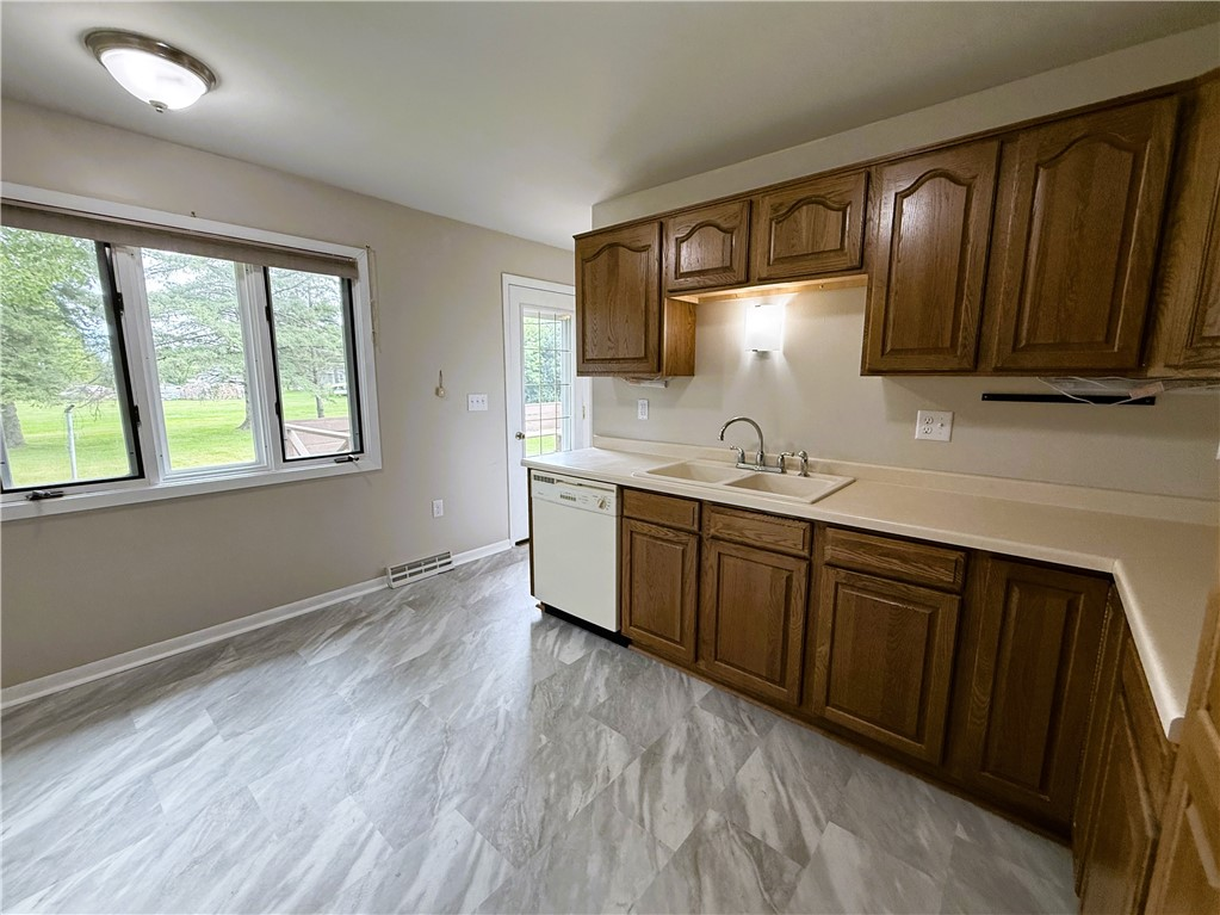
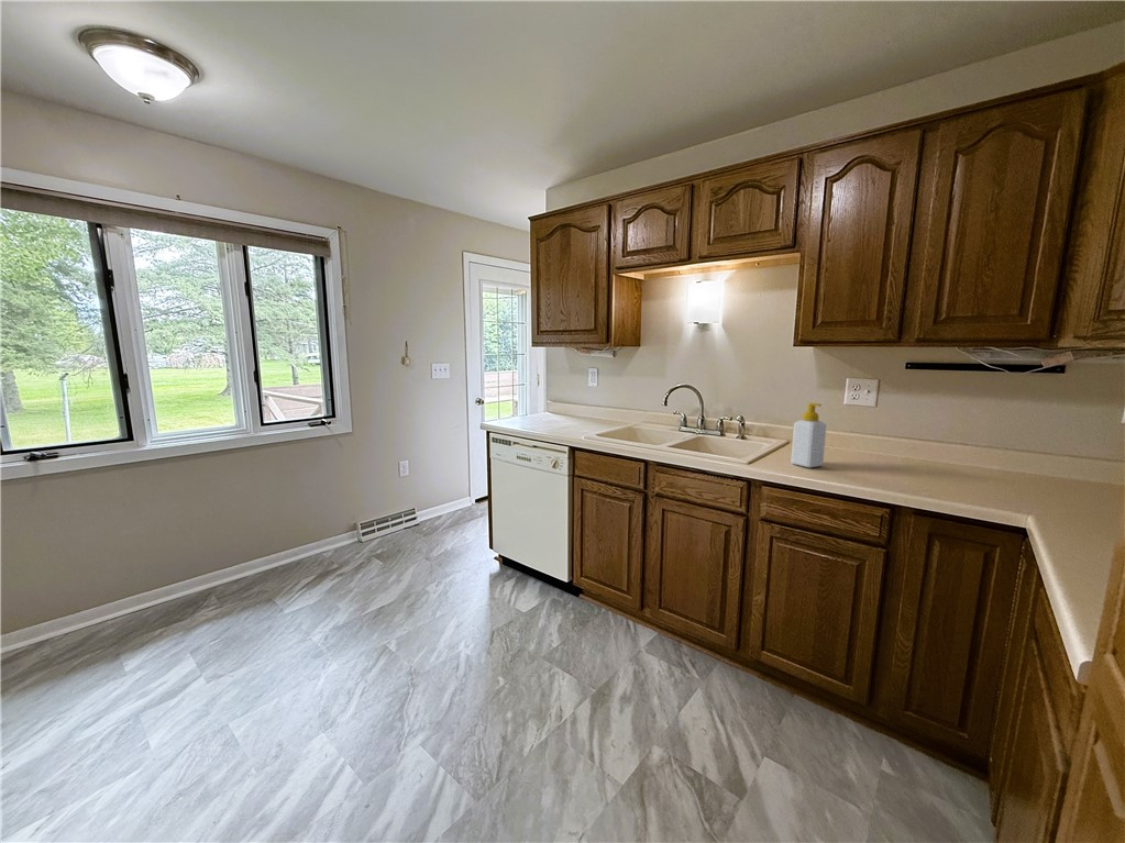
+ soap bottle (808, 434)
